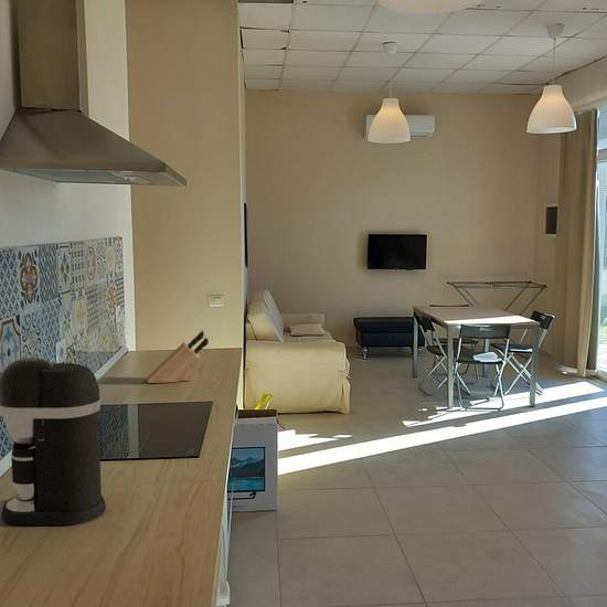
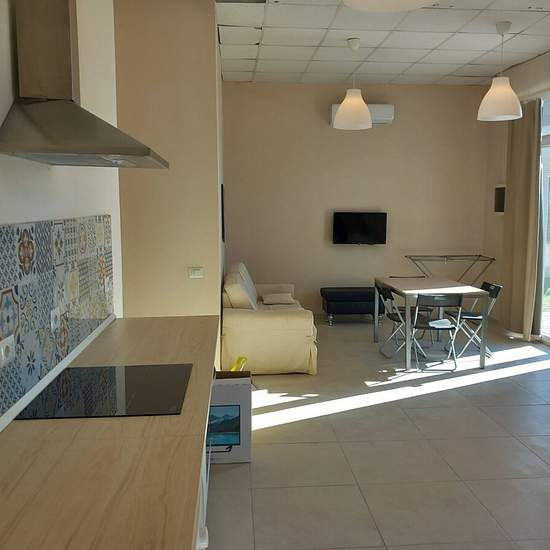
- coffee maker (51, 436)
- knife block (178, 355)
